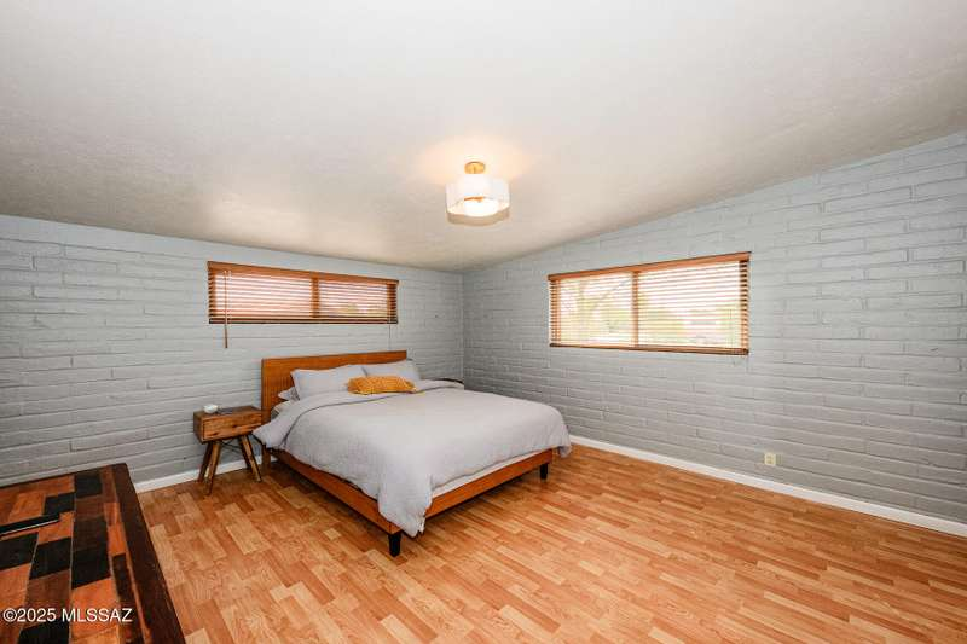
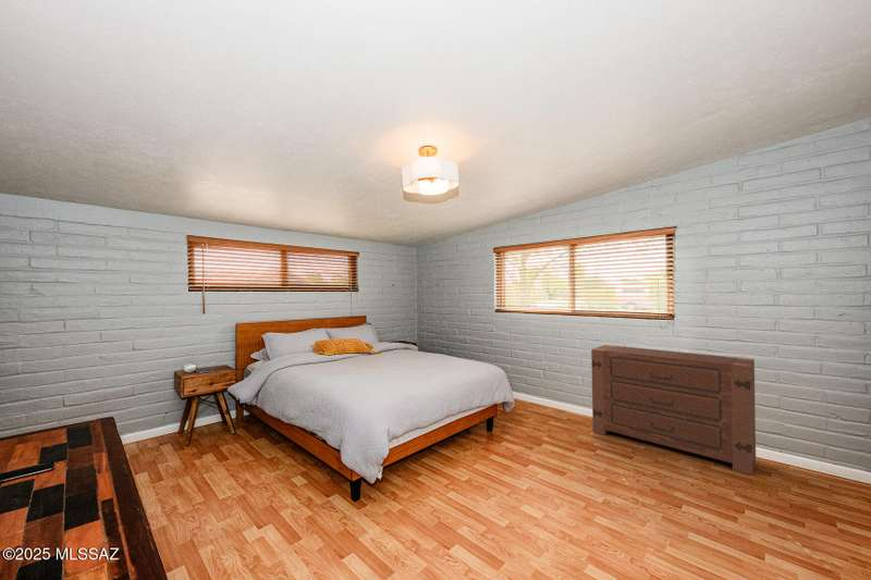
+ dresser (665, 398)
